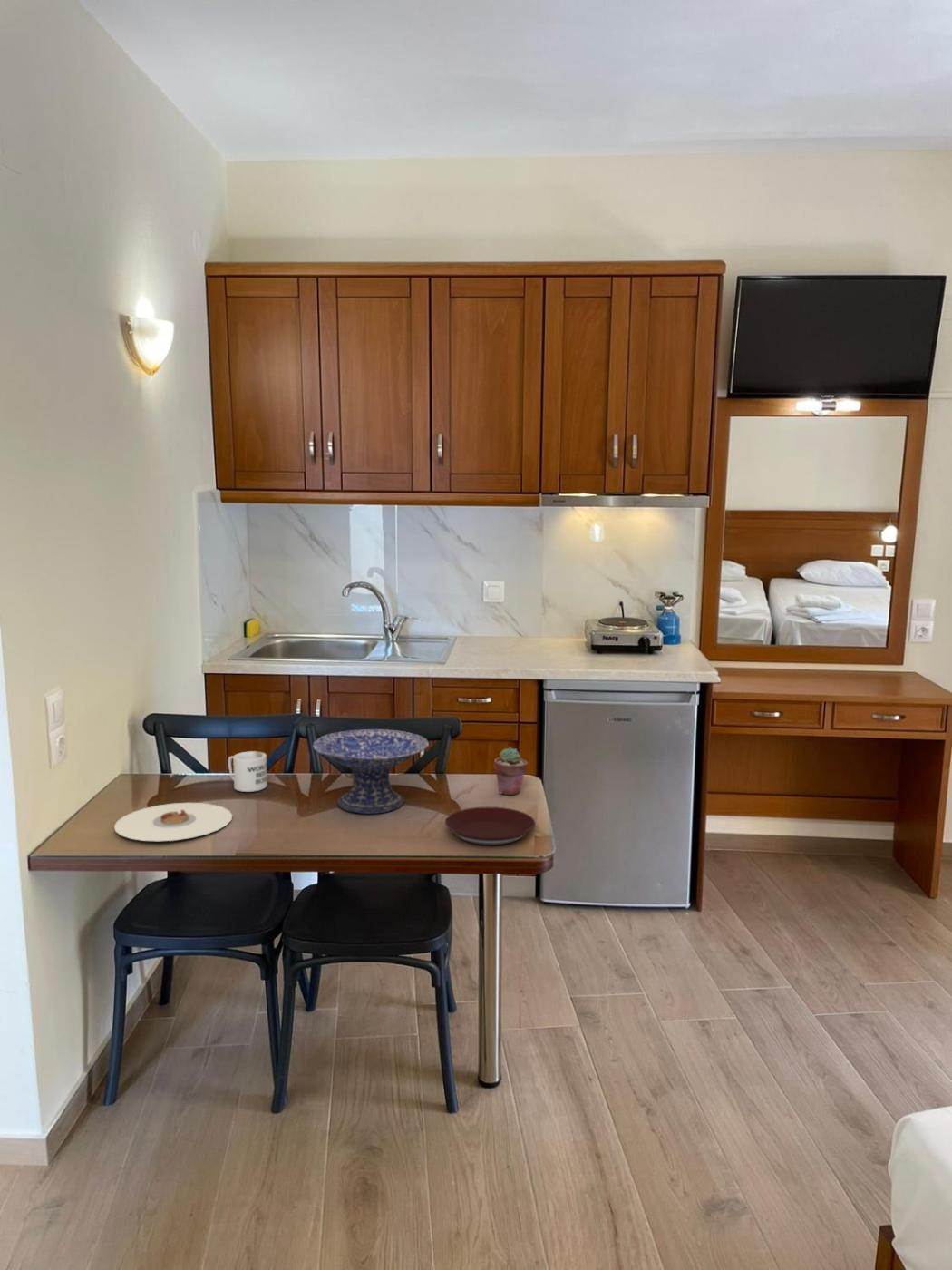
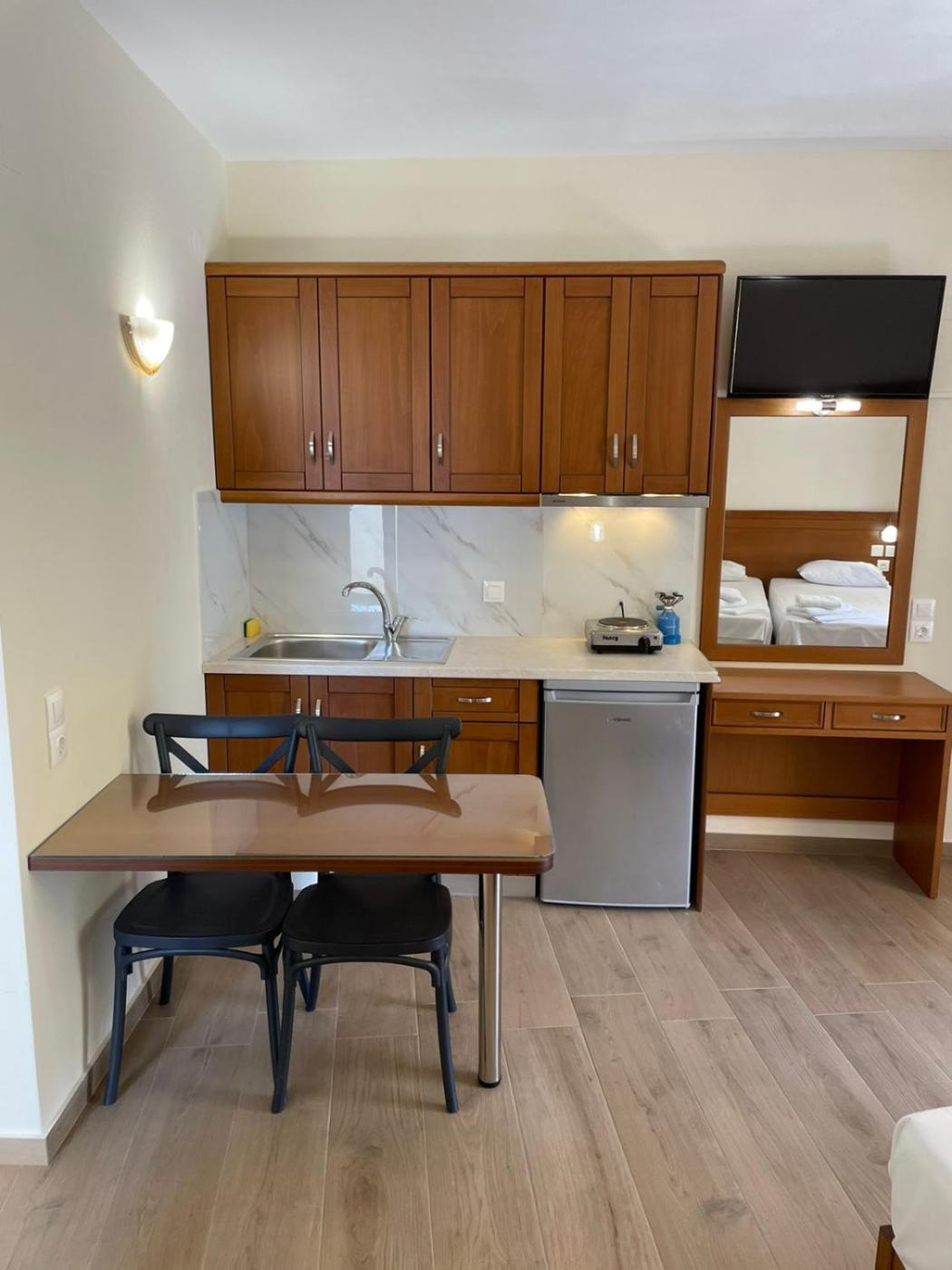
- decorative bowl (371, 772)
- mug (246, 770)
- plate (174, 817)
- plate (490, 827)
- potted succulent (510, 769)
